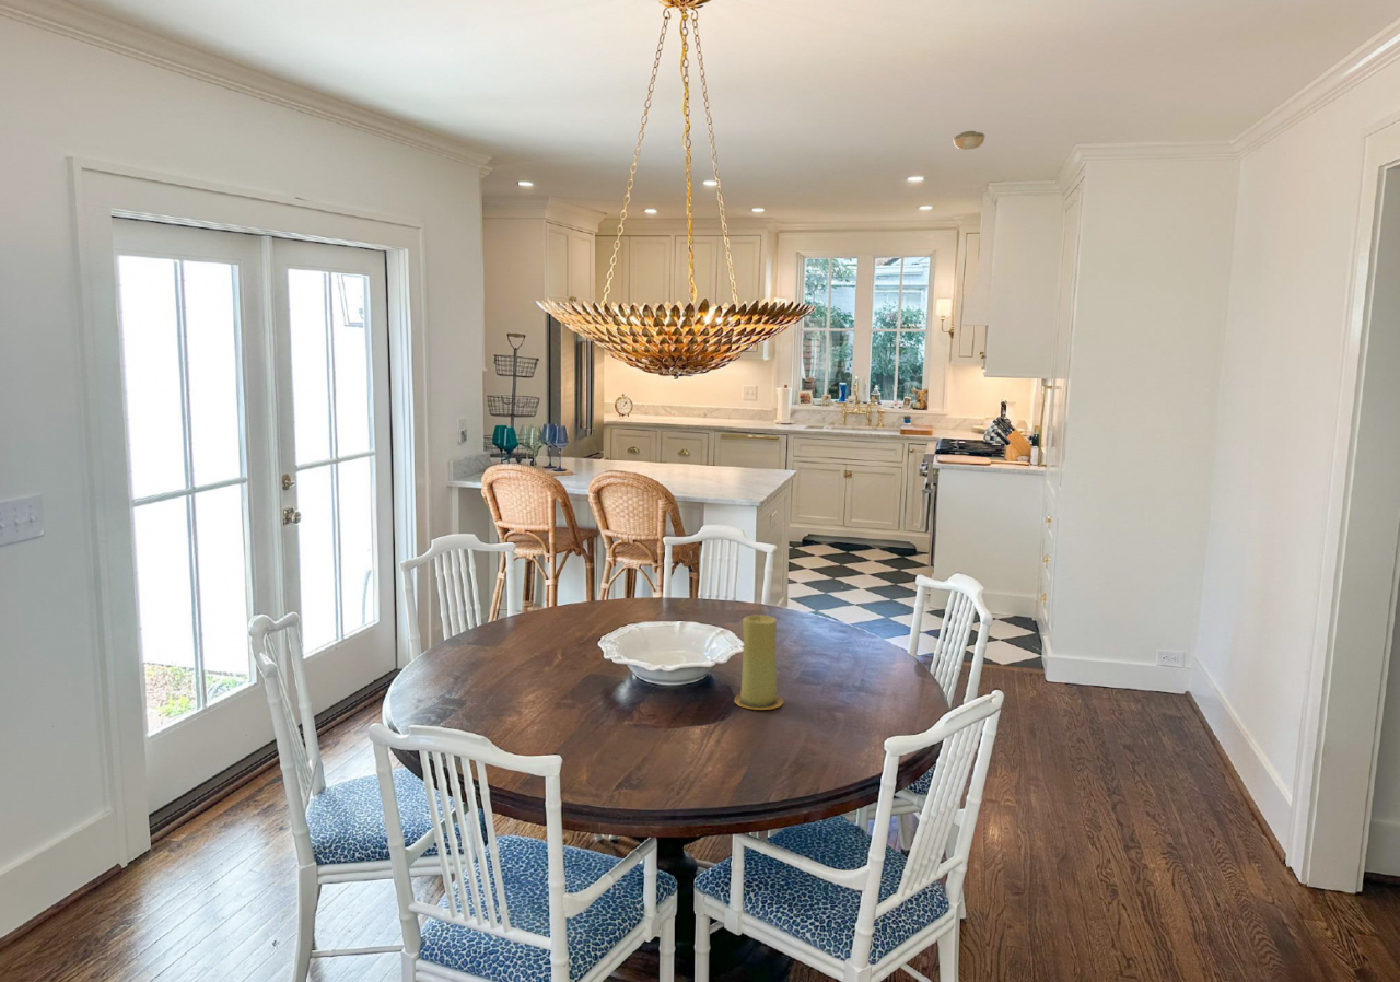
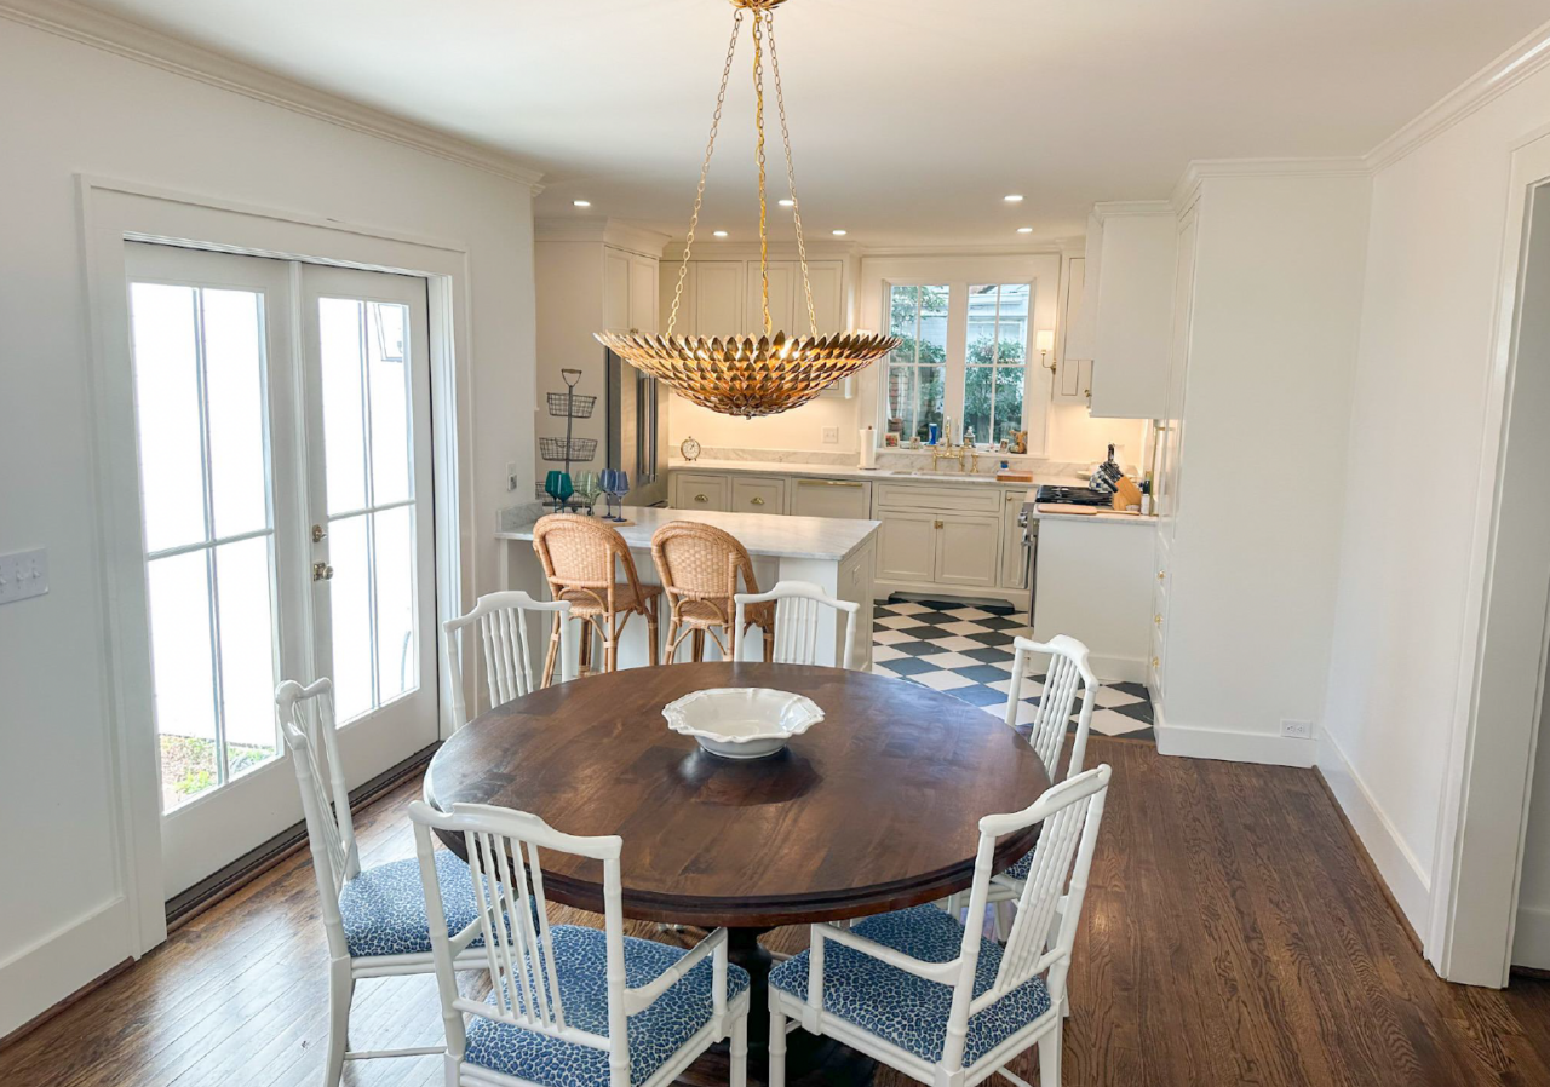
- smoke detector (968, 140)
- candle (759, 659)
